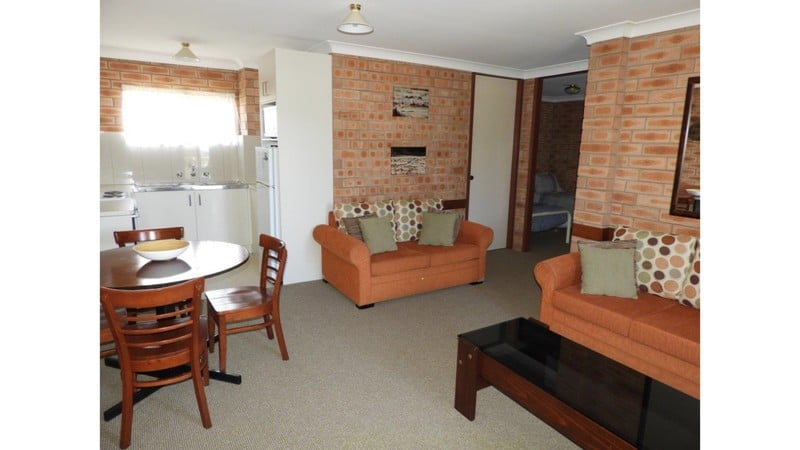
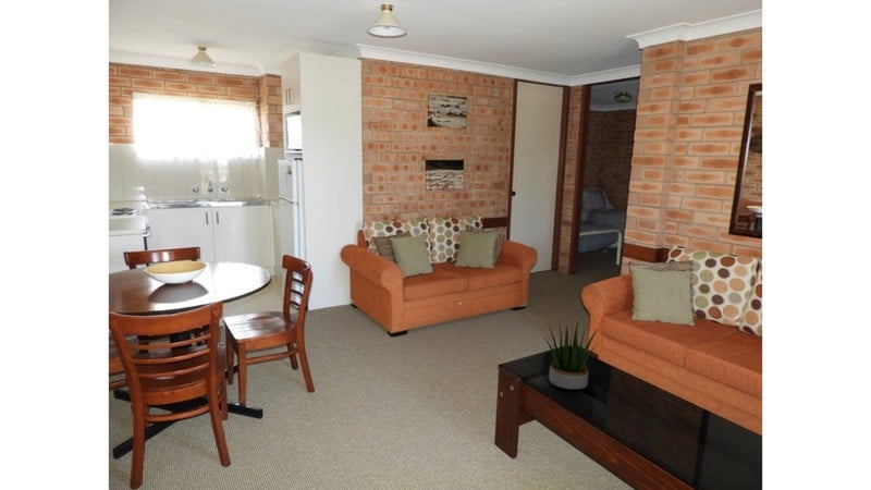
+ potted plant (569, 355)
